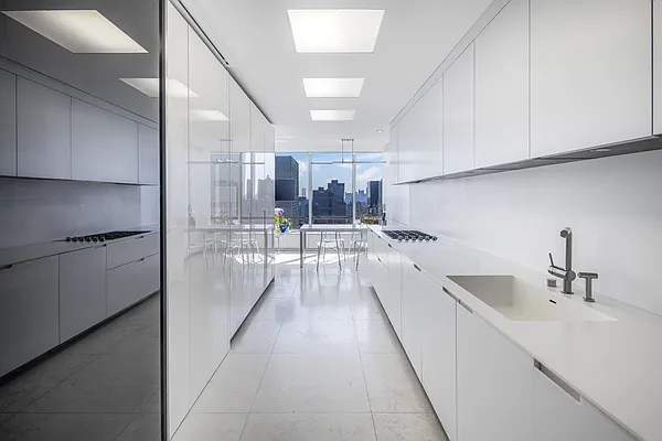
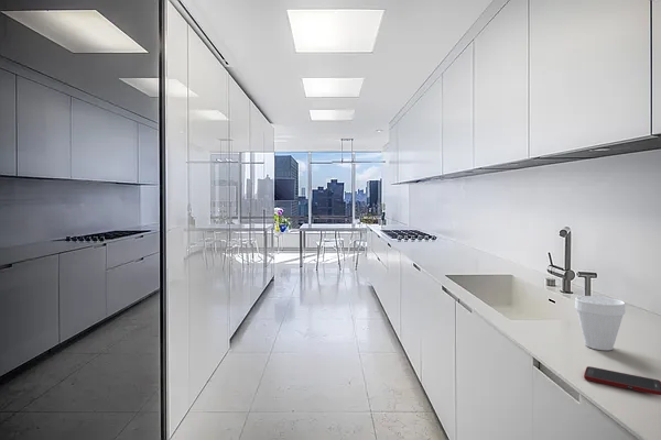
+ cell phone (621, 380)
+ cup (598, 322)
